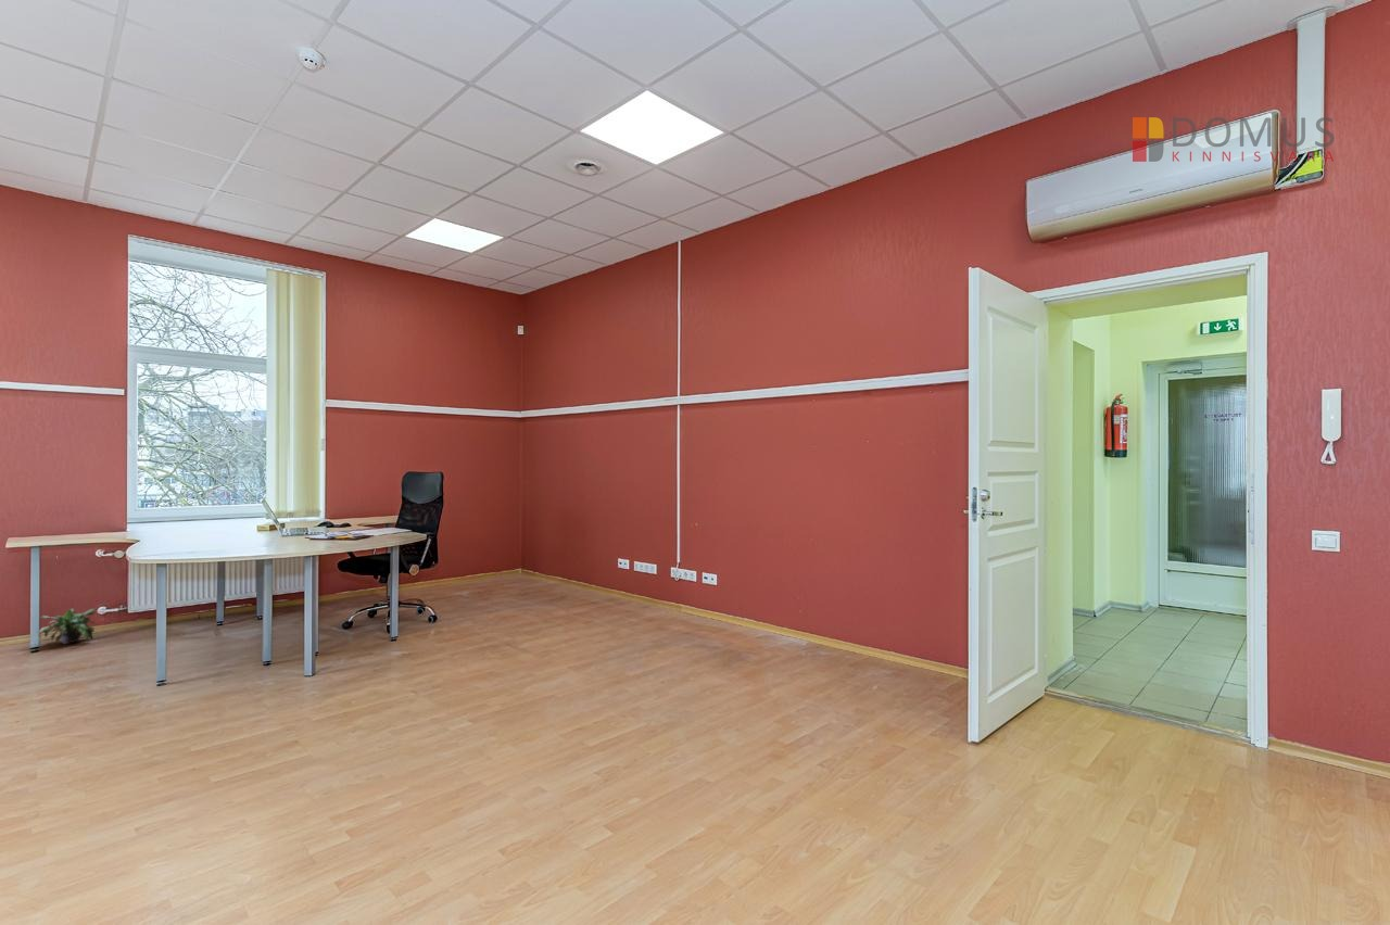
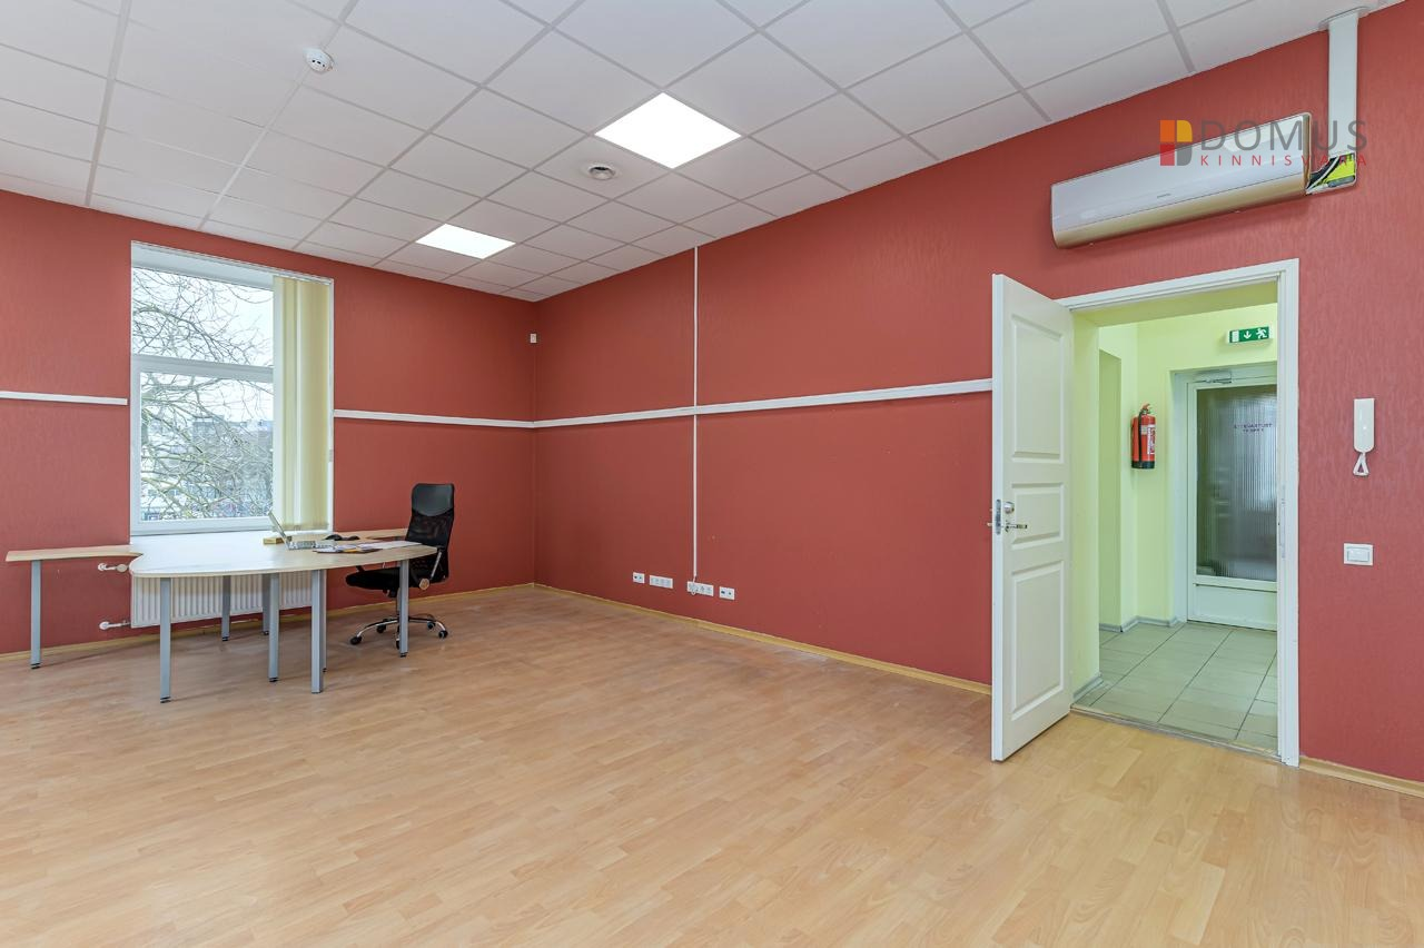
- potted plant (68, 624)
